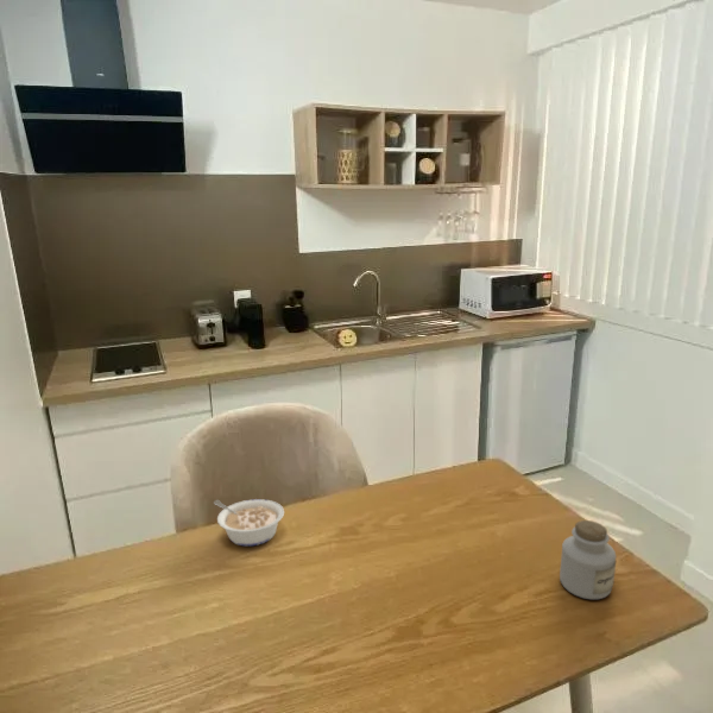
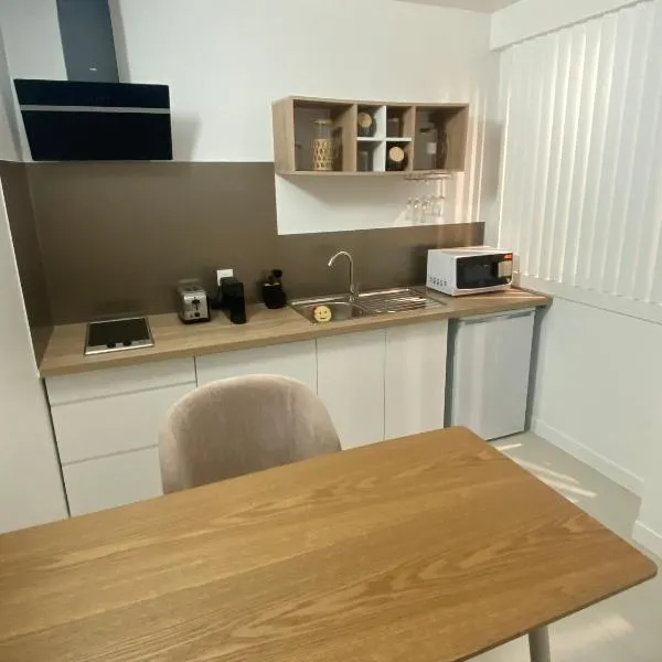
- jar (588, 555)
- legume (248, 522)
